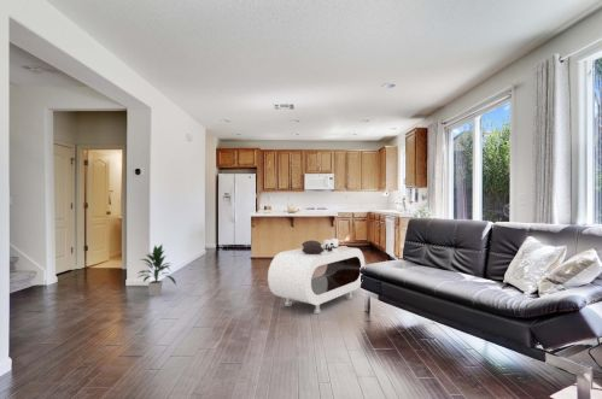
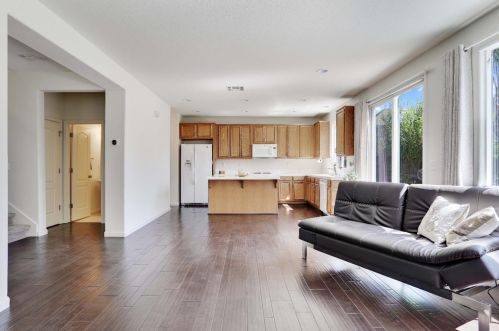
- indoor plant (157, 270)
- coffee table (323, 274)
